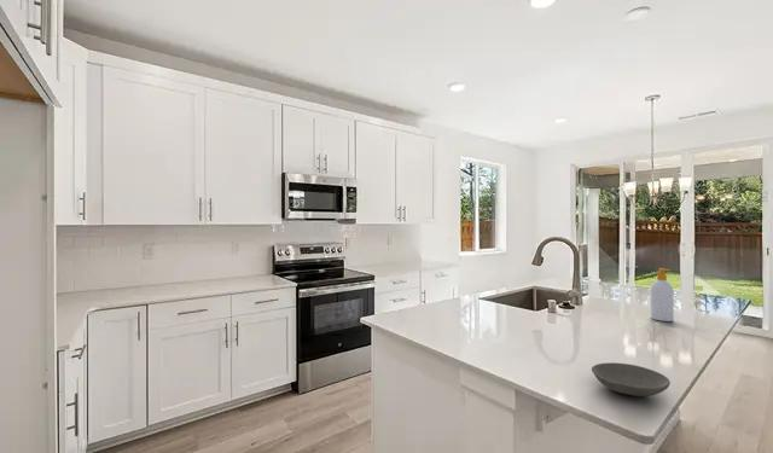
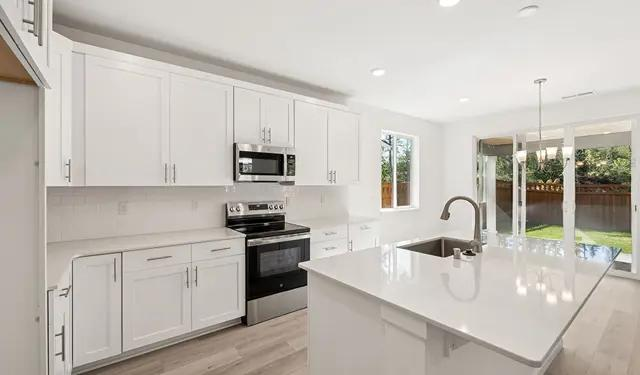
- soap bottle (662, 294)
- bowl (628, 382)
